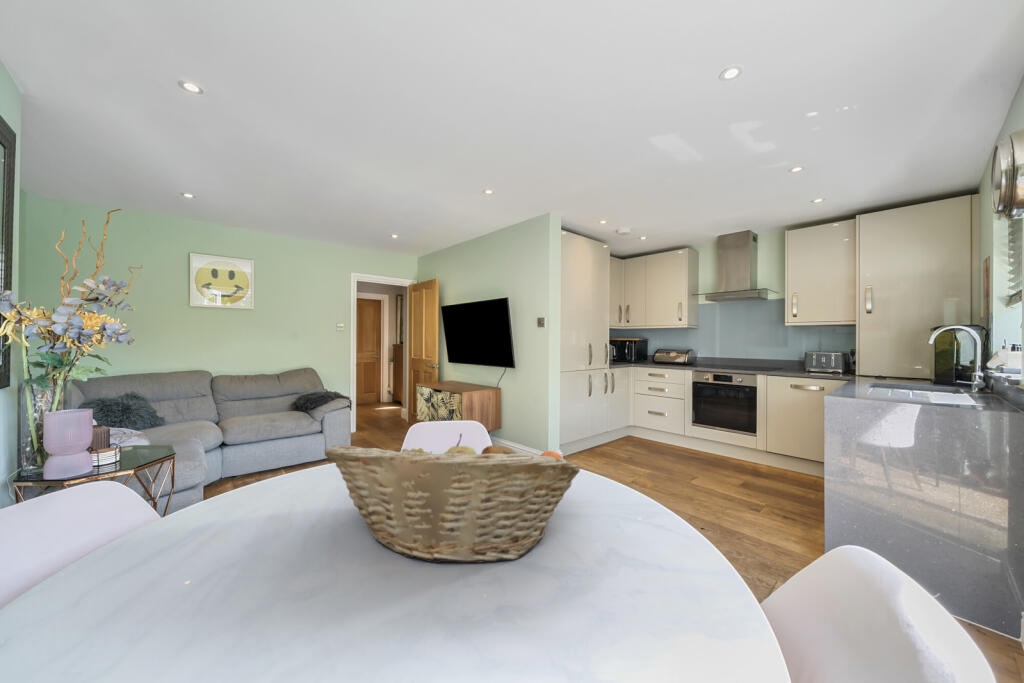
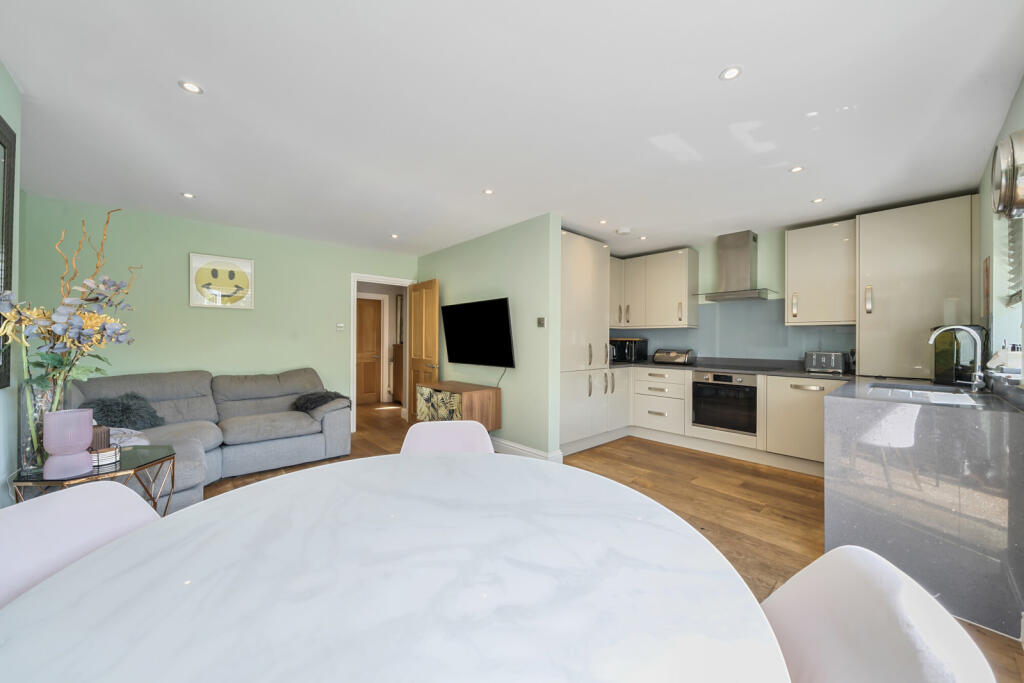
- fruit basket (453, 480)
